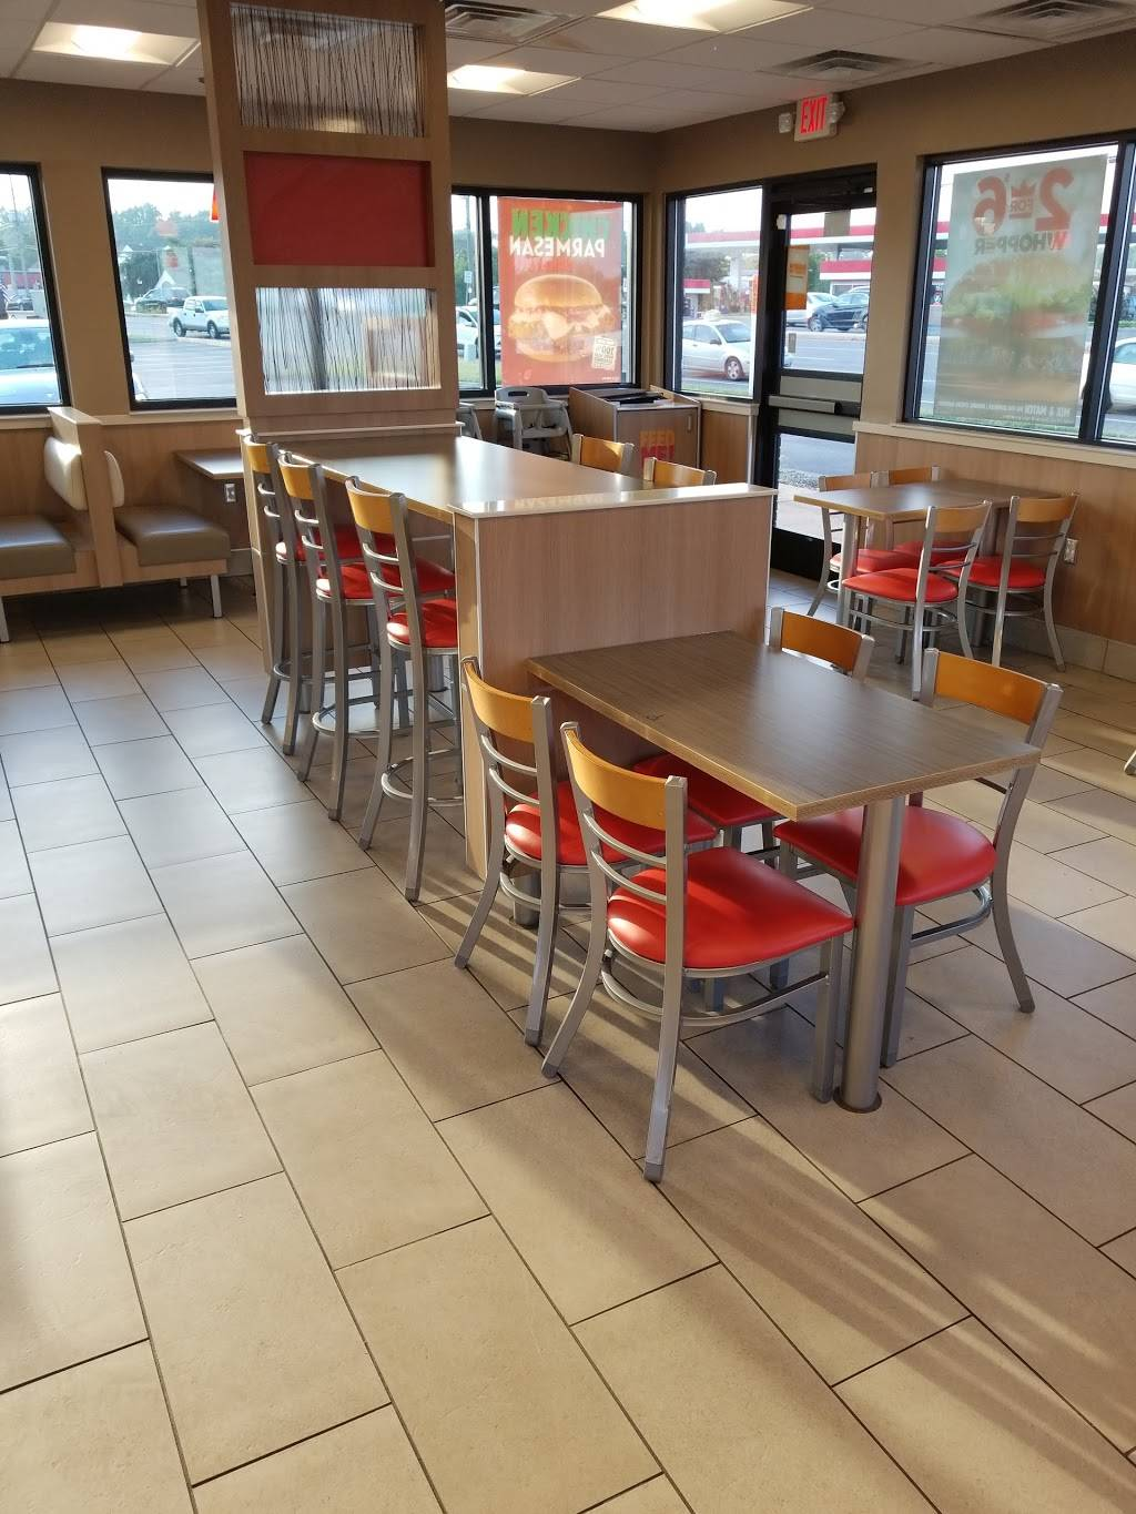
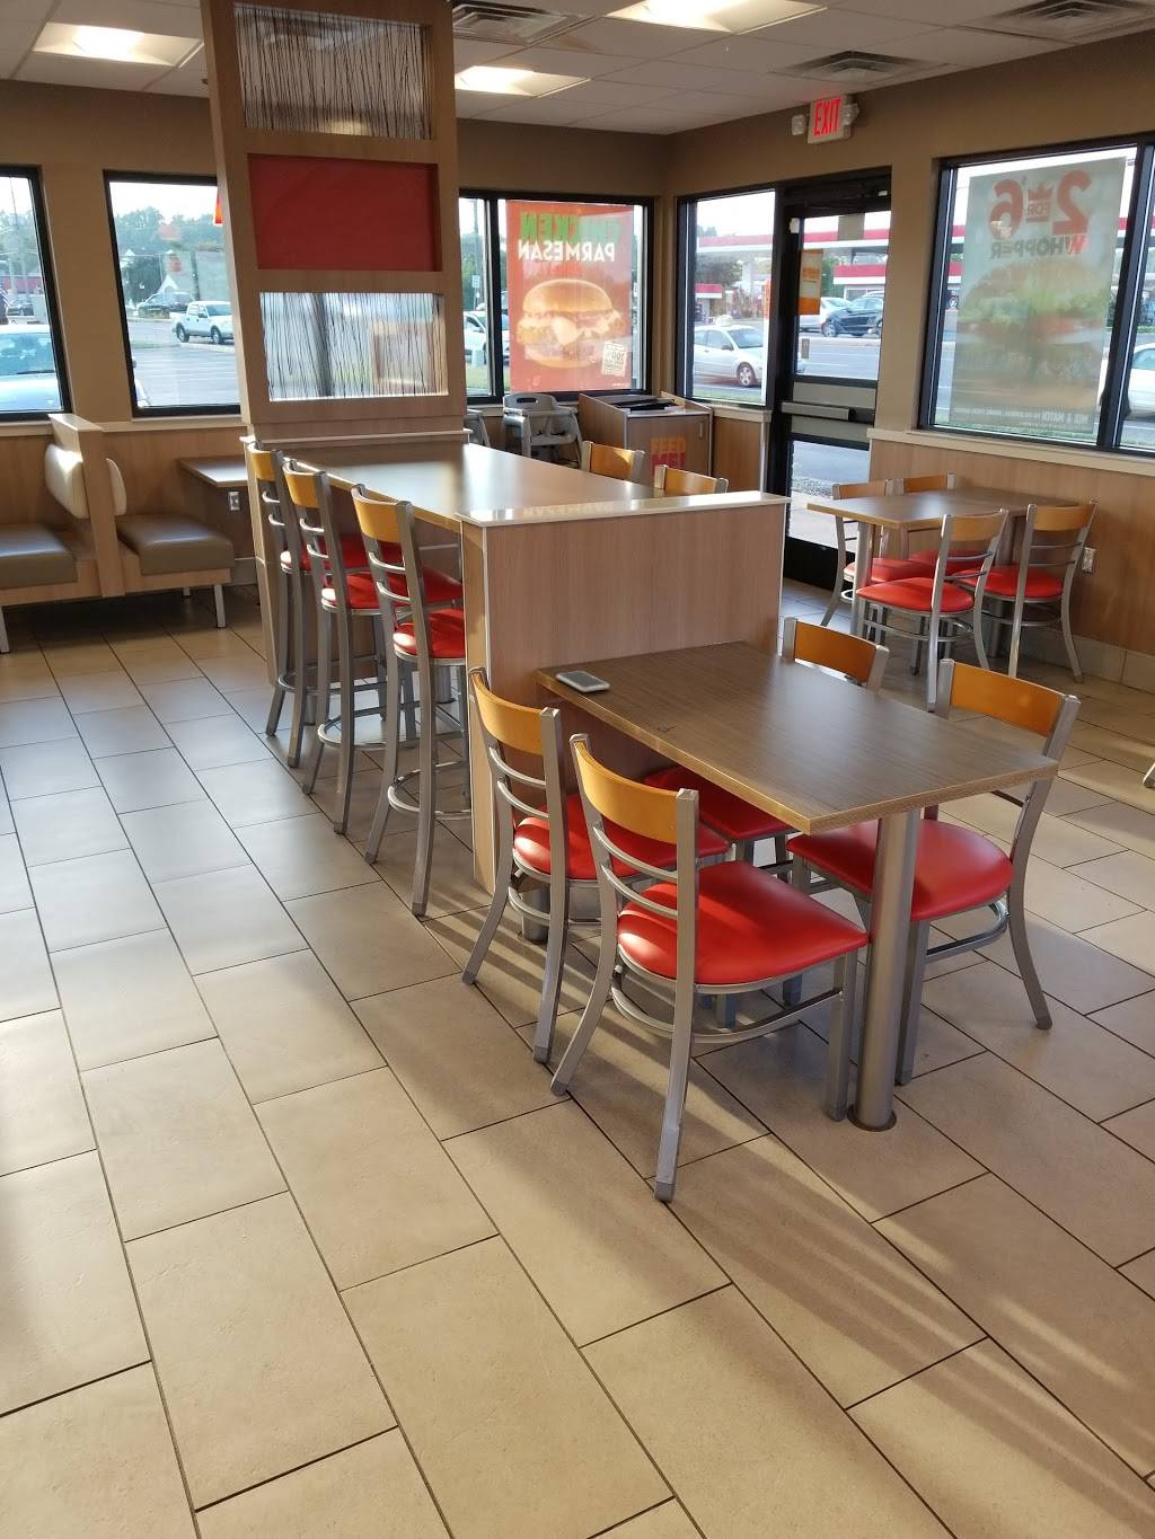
+ smartphone (582, 682)
